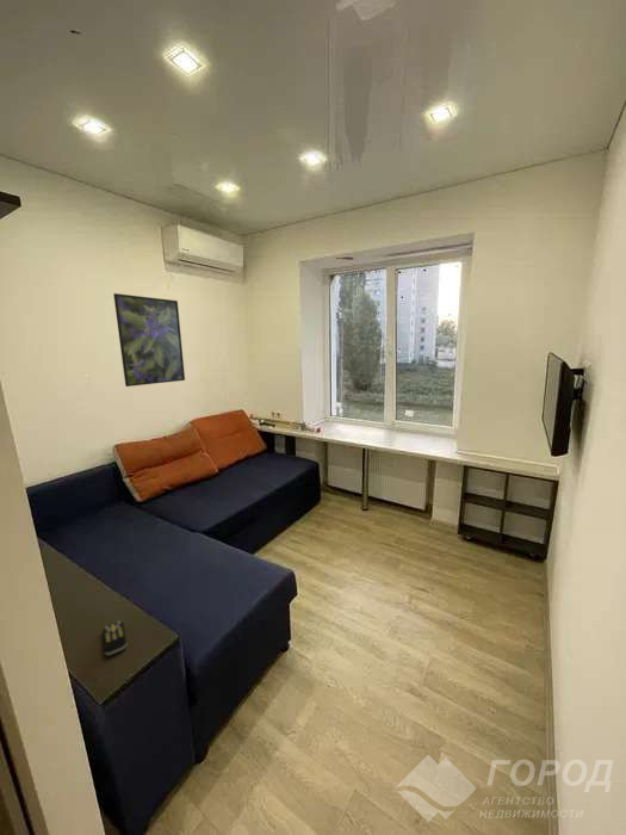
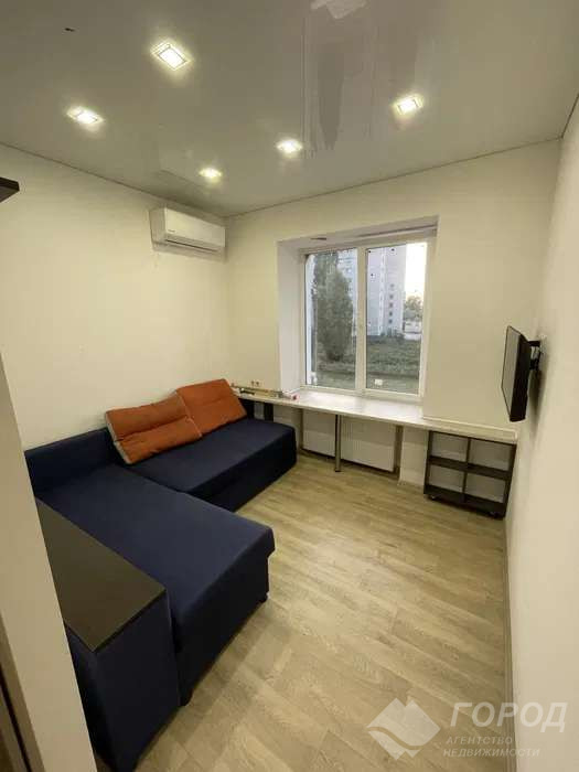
- remote control (114, 637)
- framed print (153, 341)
